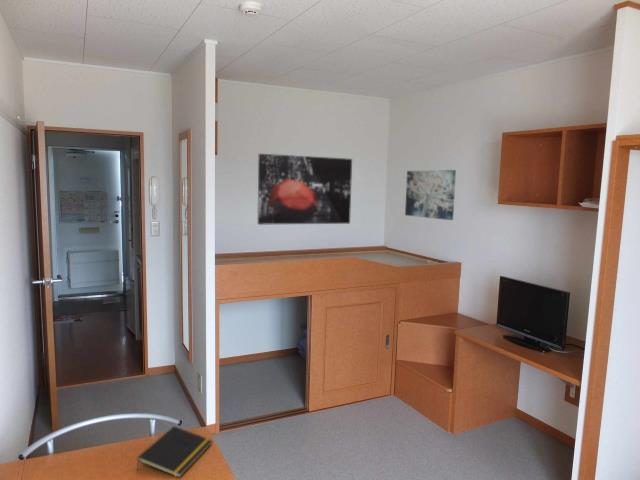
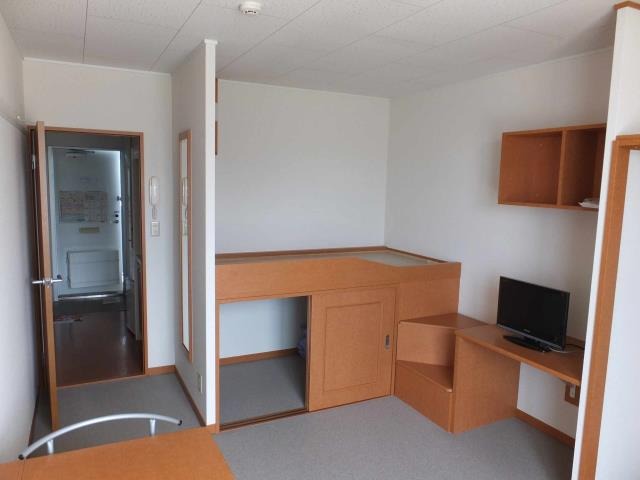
- notepad (176, 450)
- wall art (428, 194)
- wall art (306, 190)
